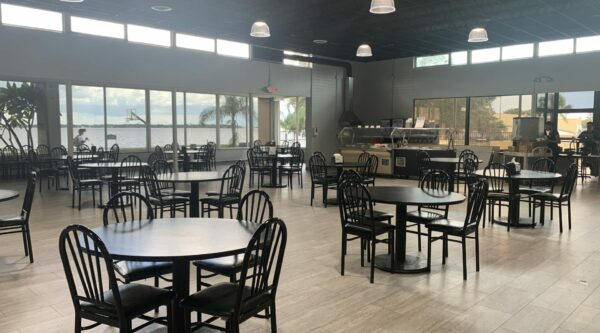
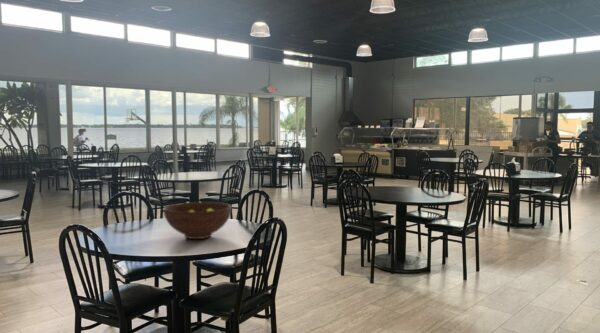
+ fruit bowl (198, 221)
